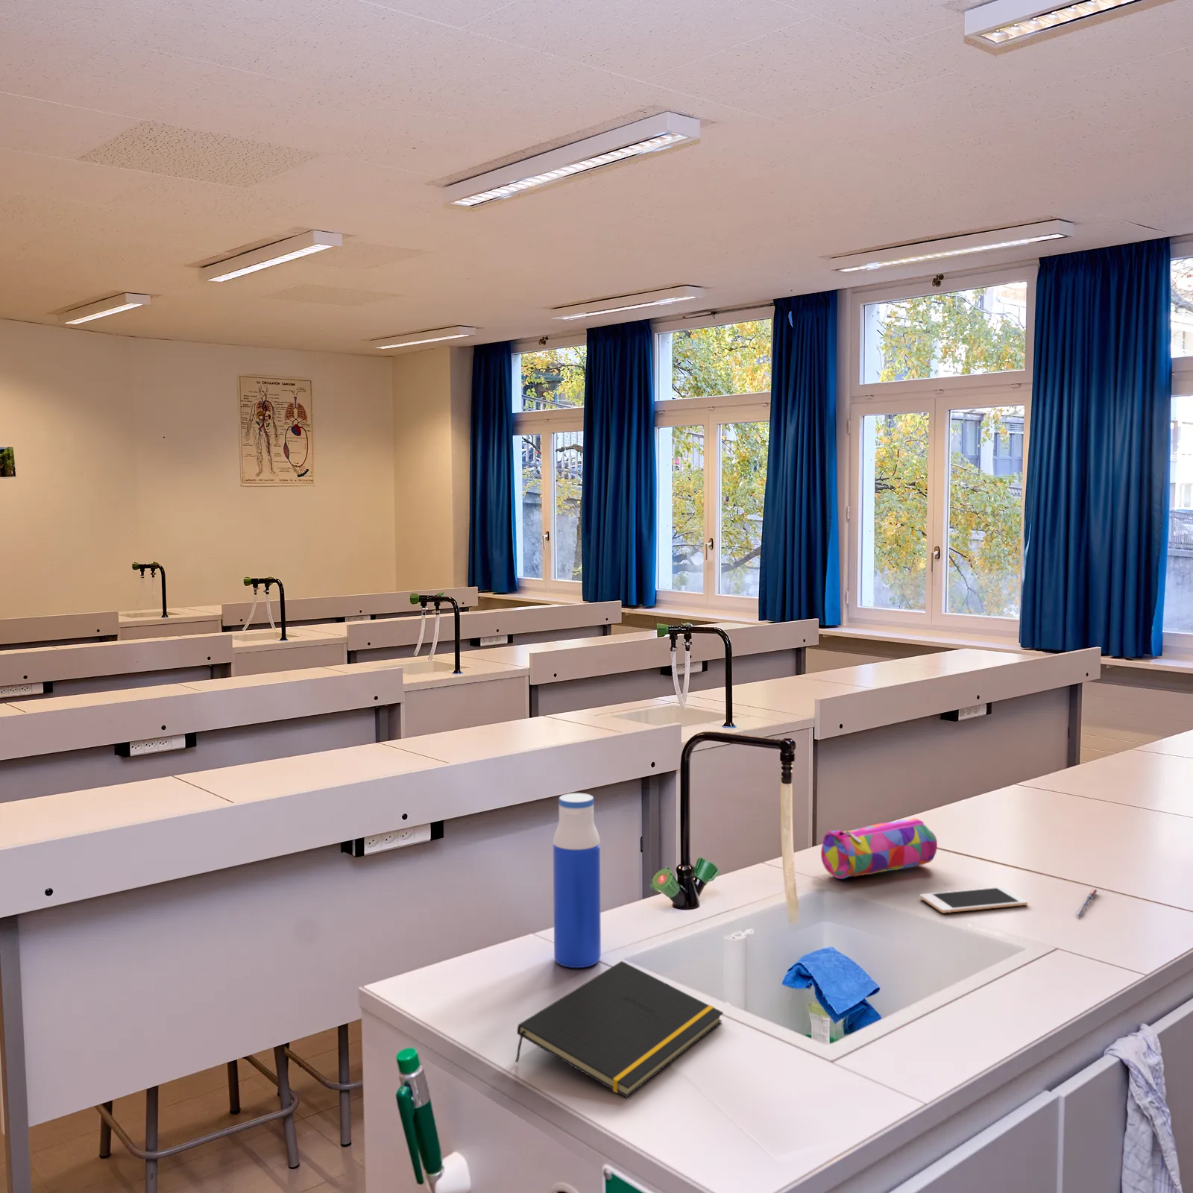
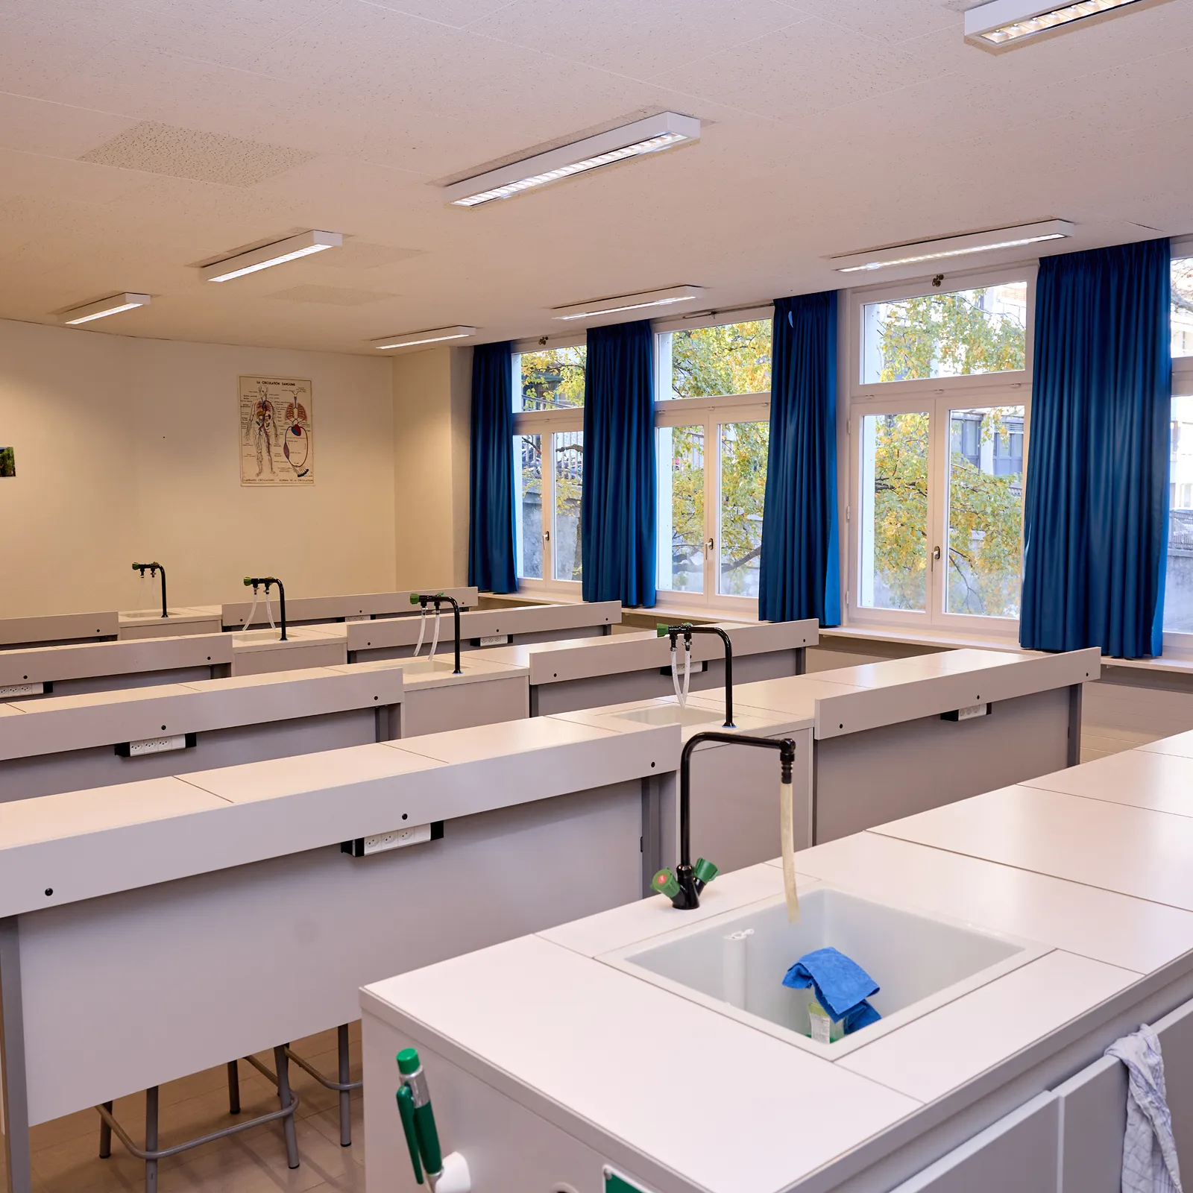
- cell phone (973, 899)
- water bottle (577, 878)
- pencil case (878, 847)
- notepad (624, 1023)
- pen (1086, 901)
